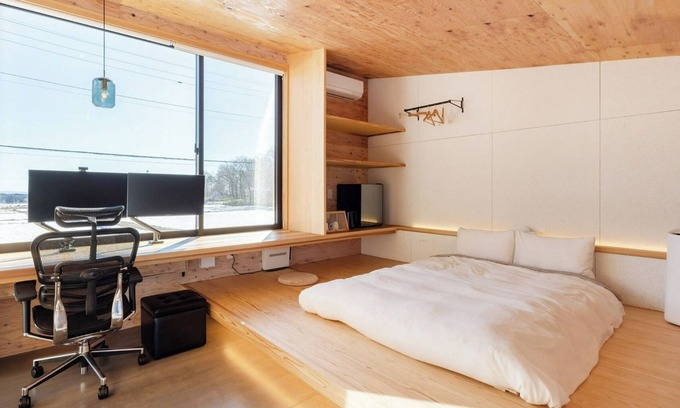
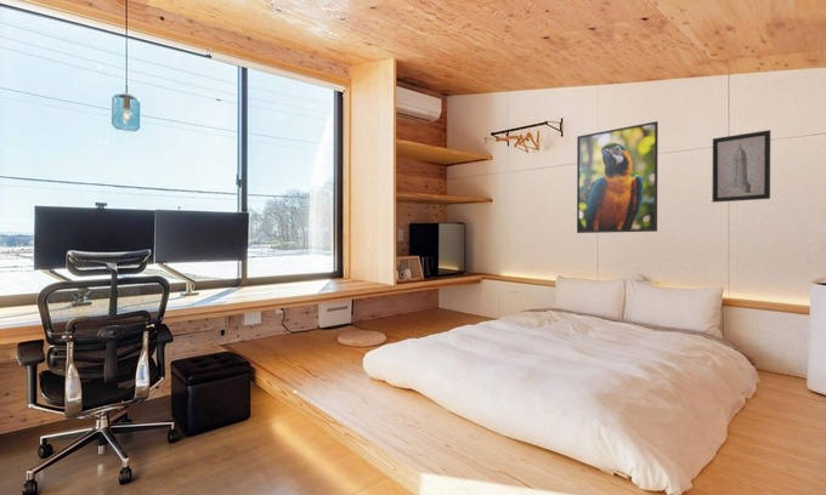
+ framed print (615, 181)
+ wall art (740, 167)
